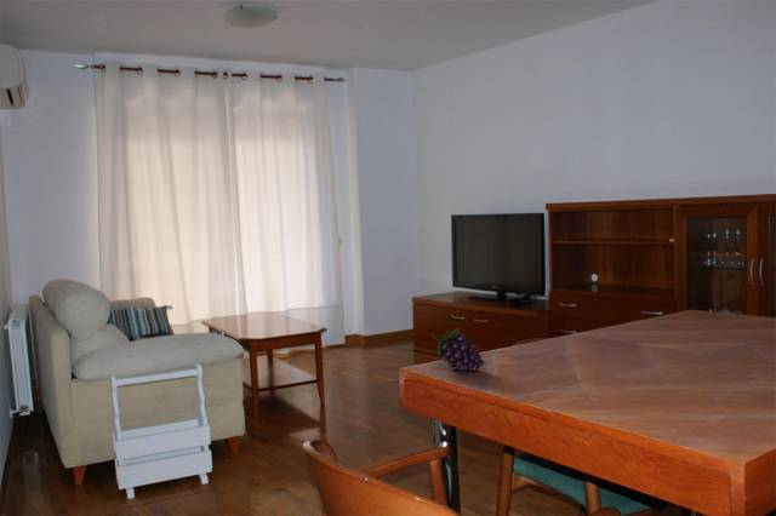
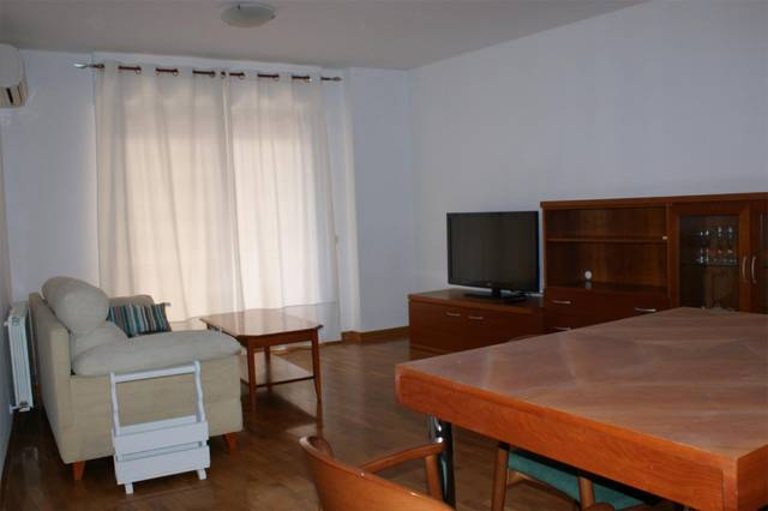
- fruit (457, 346)
